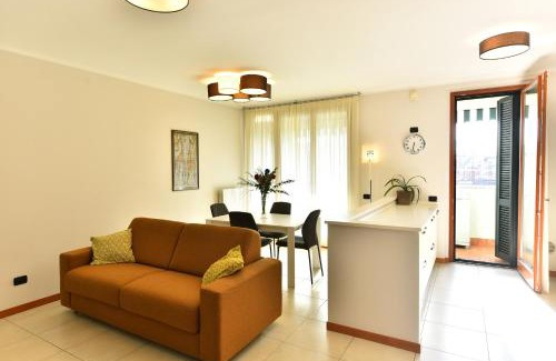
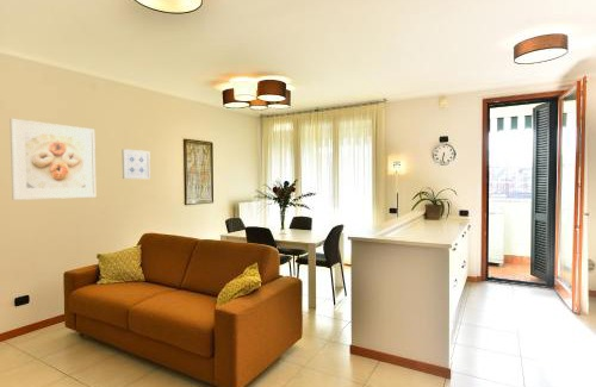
+ wall art (136, 164)
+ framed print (56, 161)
